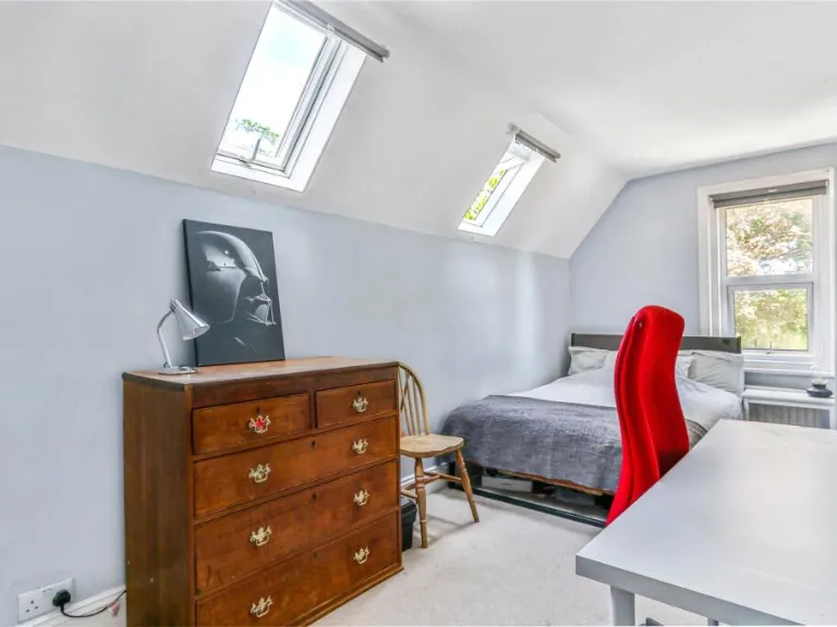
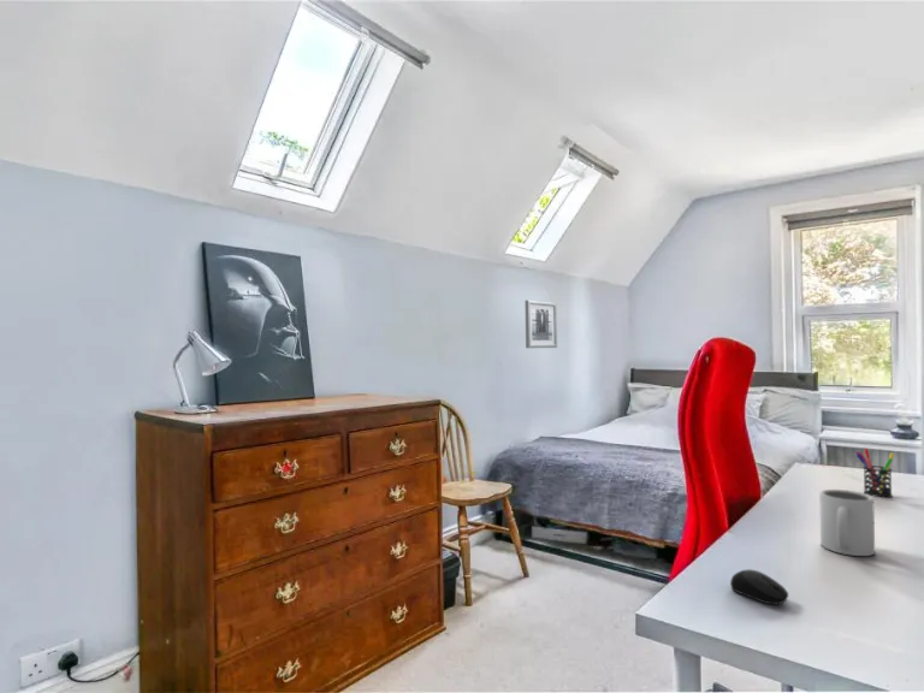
+ mug (846, 523)
+ wall art (541, 325)
+ computer mouse (758, 584)
+ pen holder (878, 472)
